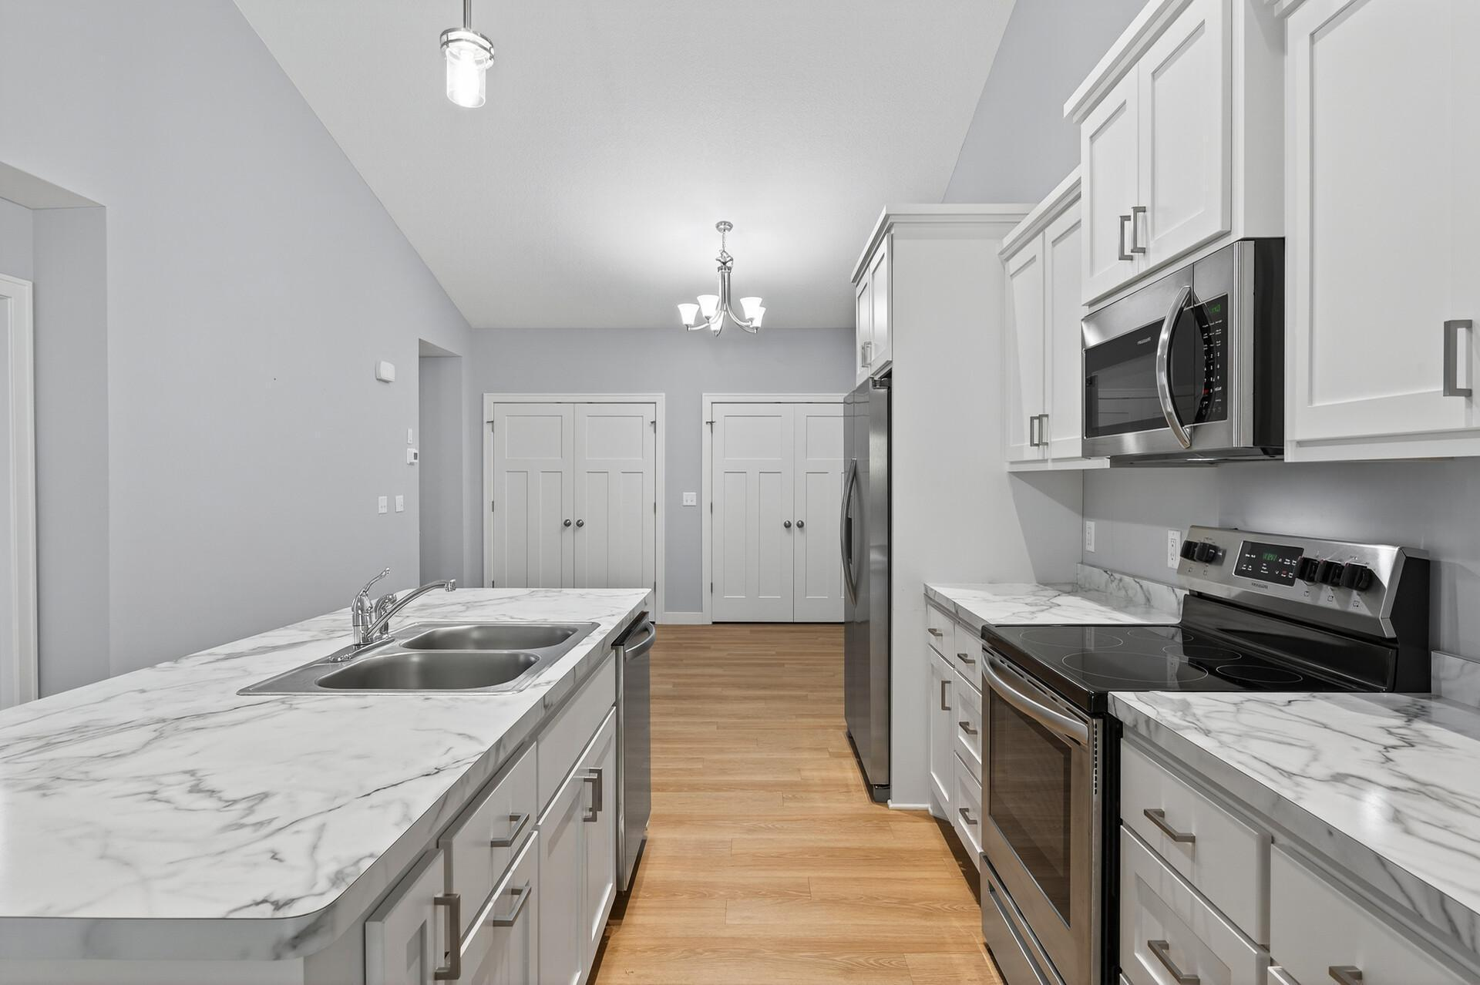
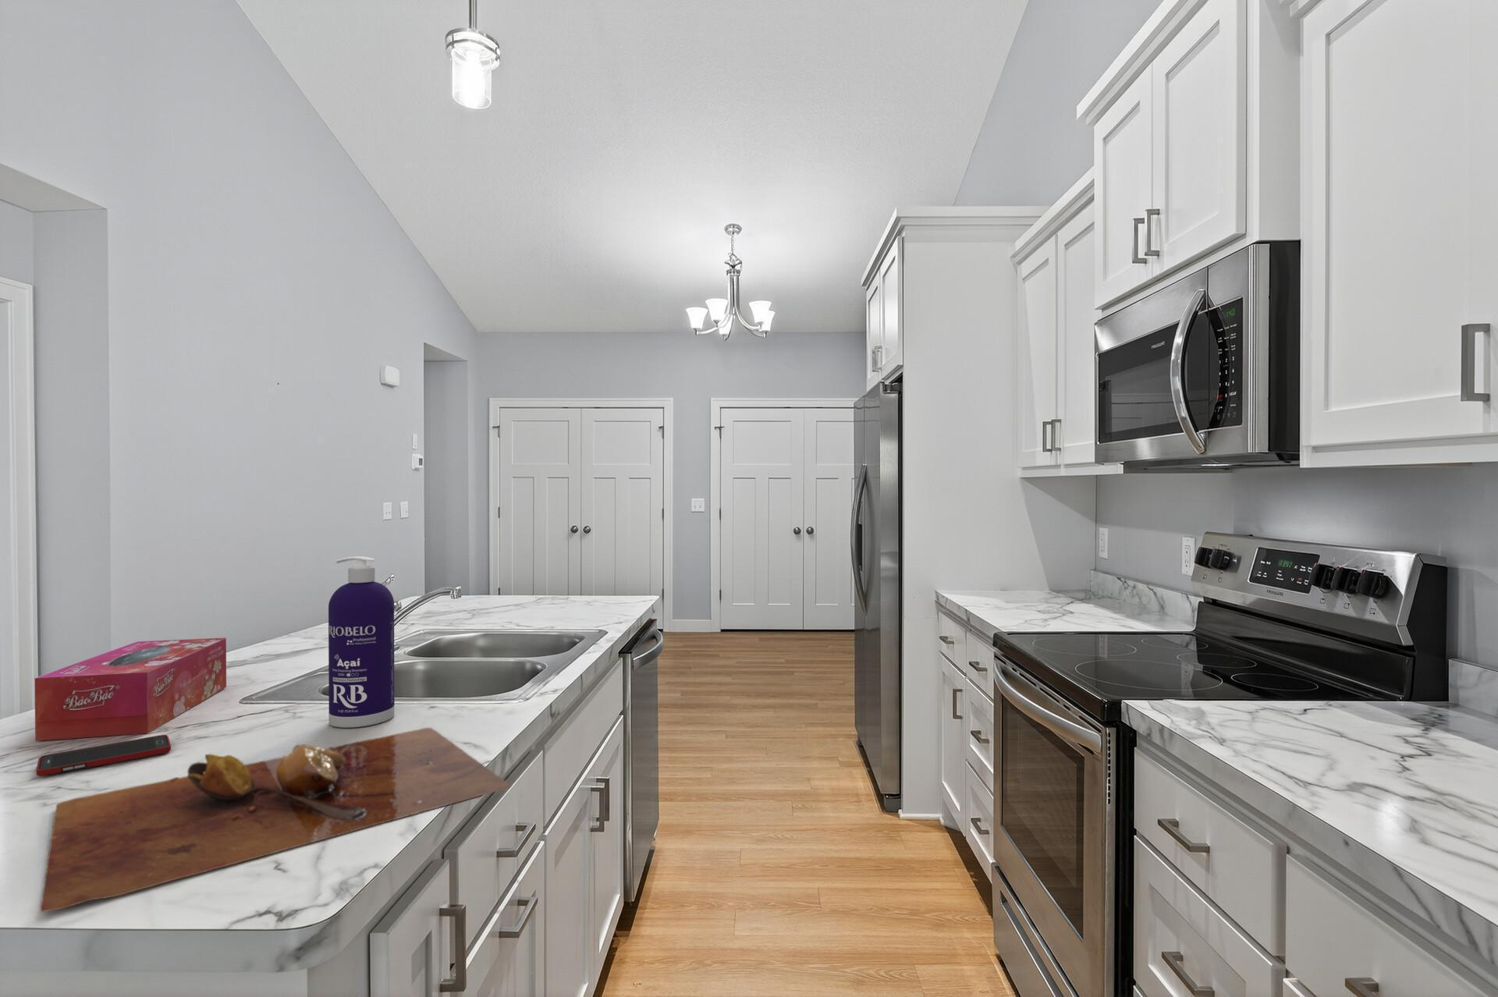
+ spray bottle (362, 638)
+ tissue box (142, 682)
+ cutting board (290, 772)
+ cell phone (106, 754)
